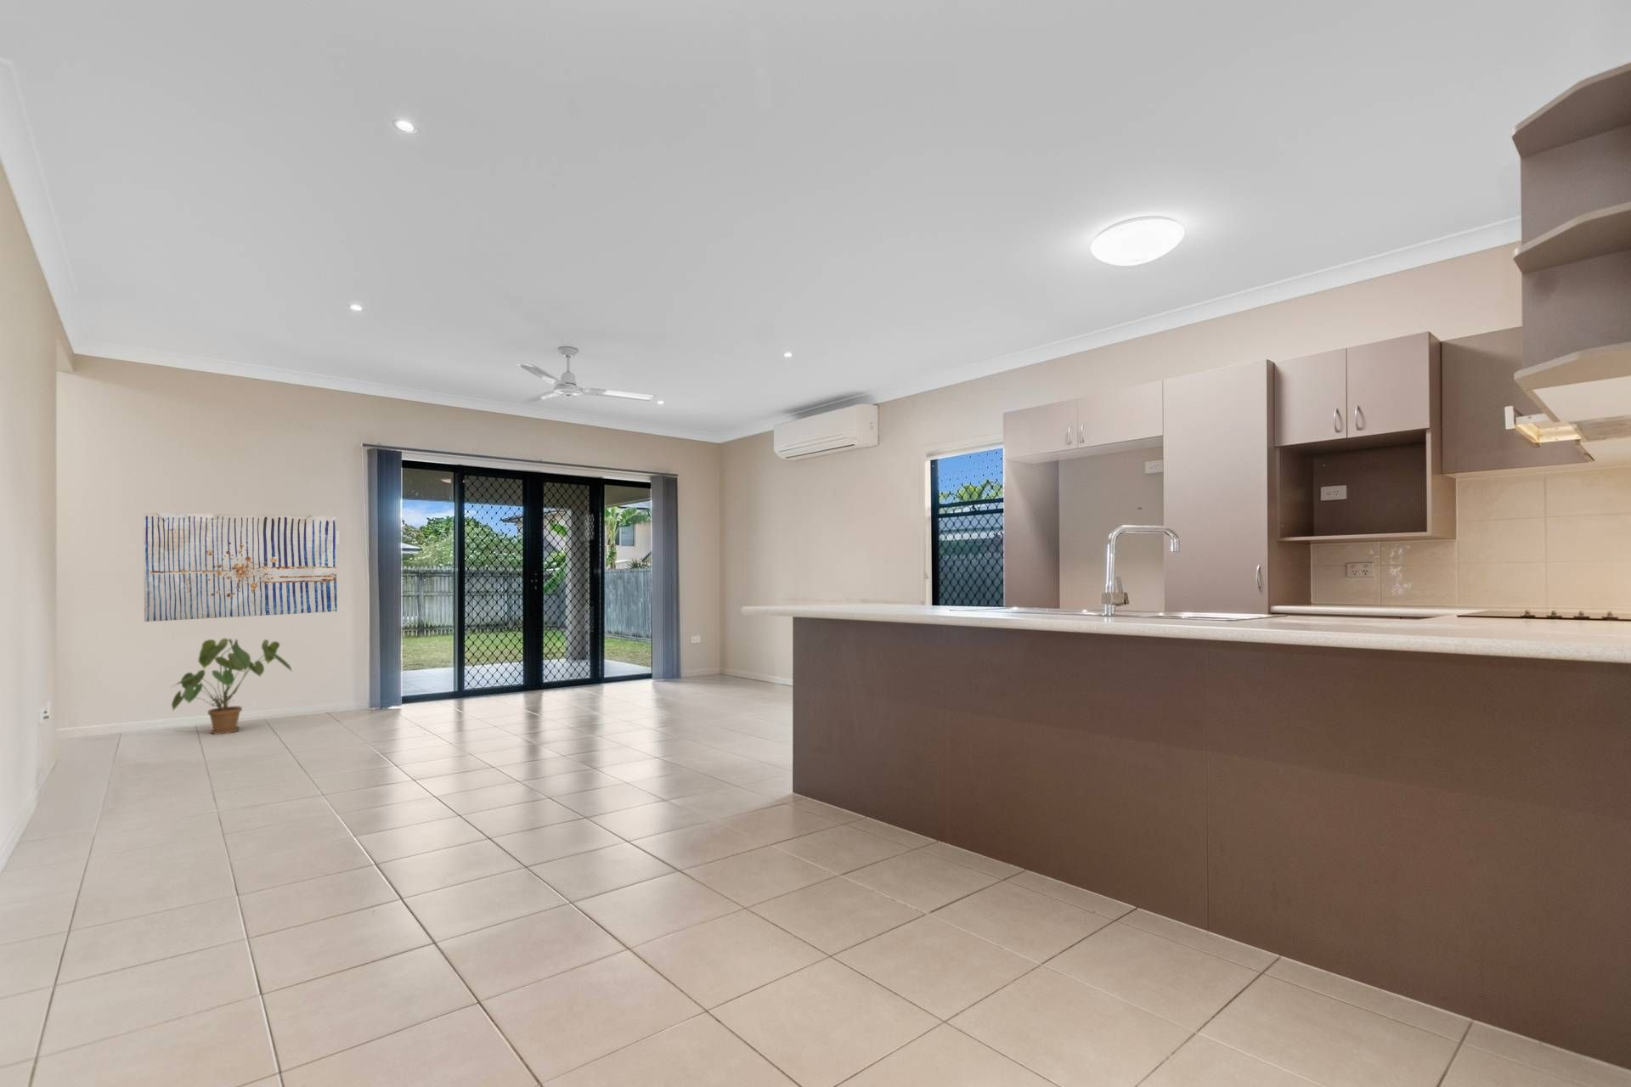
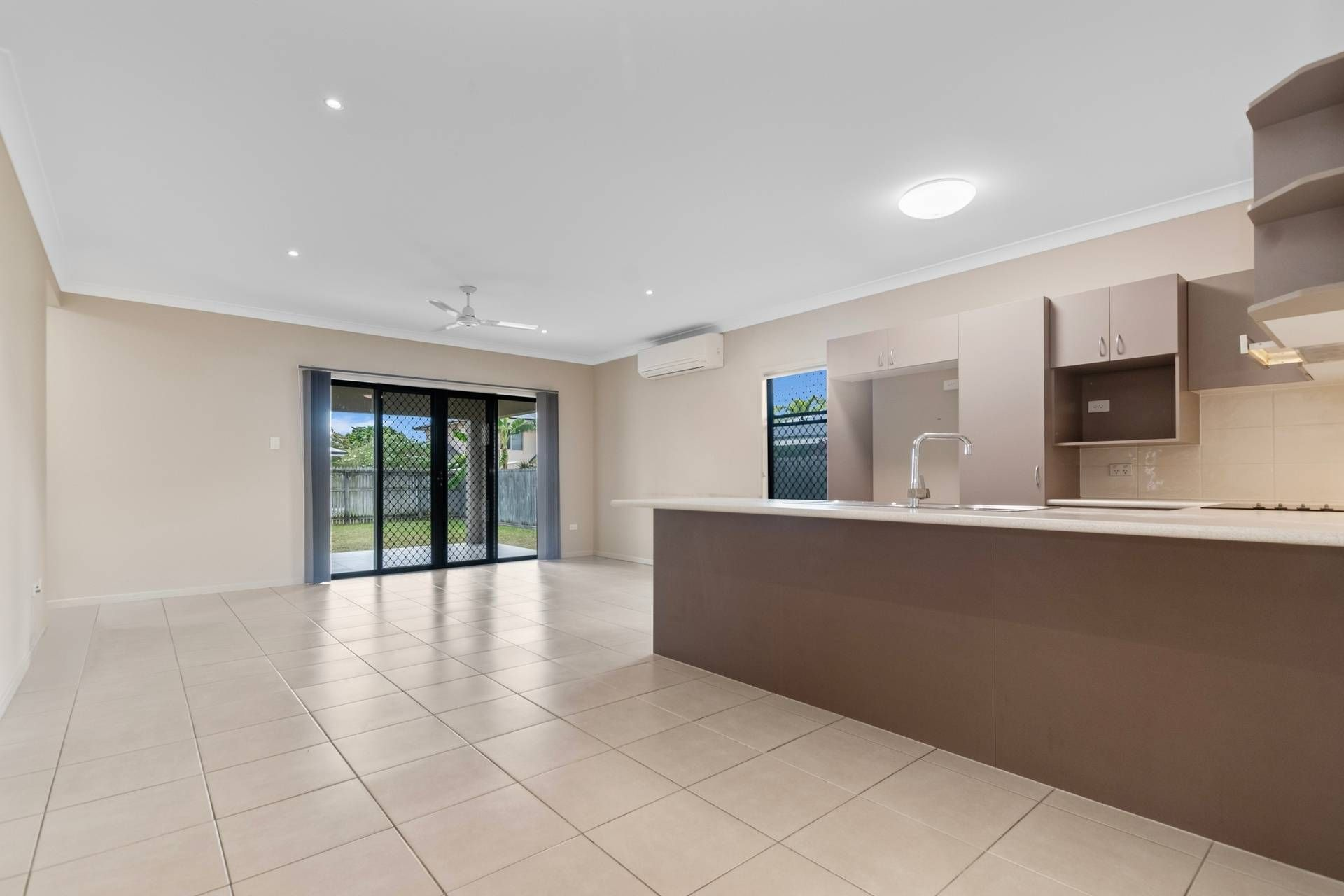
- house plant (233, 682)
- wall art (246, 564)
